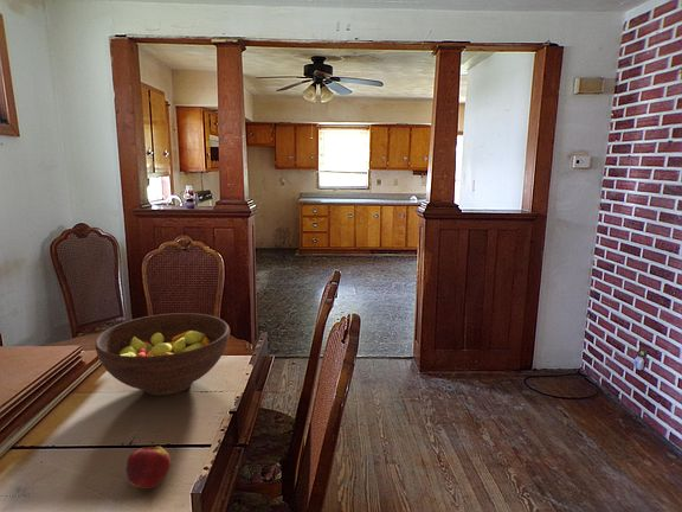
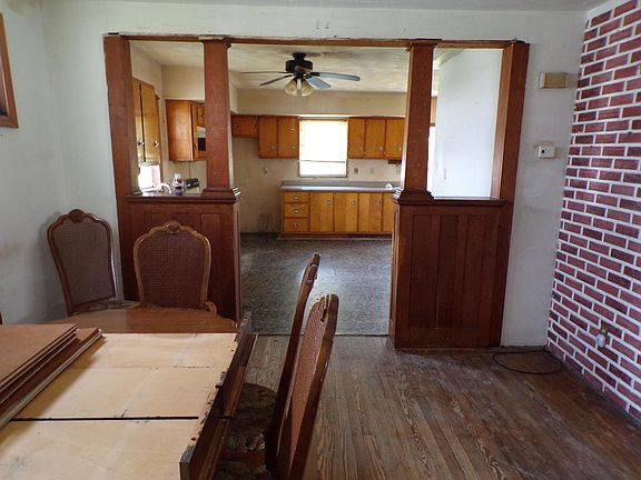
- fruit bowl (167, 358)
- apple (148, 466)
